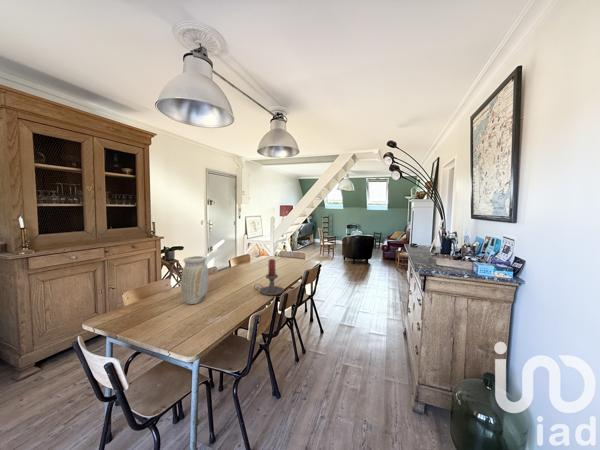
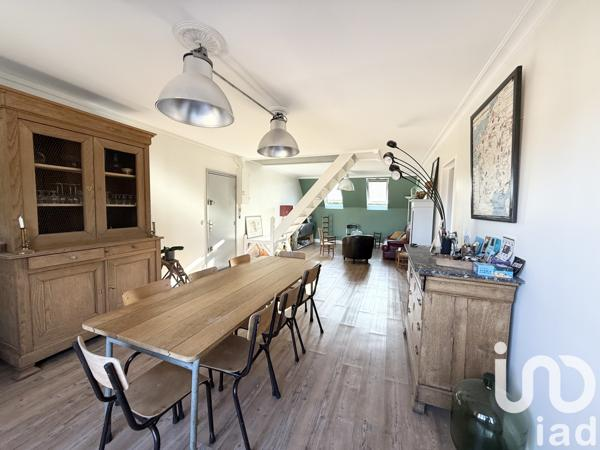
- candle holder (268, 275)
- vase (195, 279)
